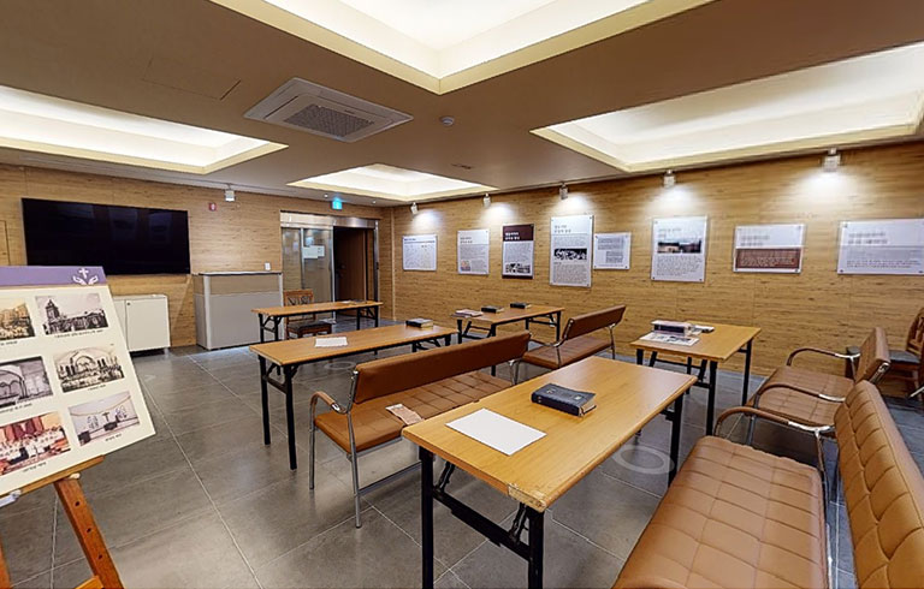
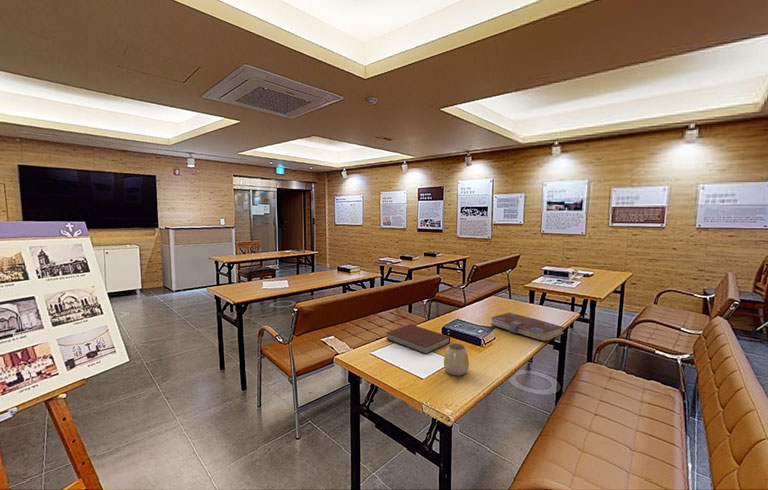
+ book (525, 325)
+ mug (455, 360)
+ notebook (417, 337)
